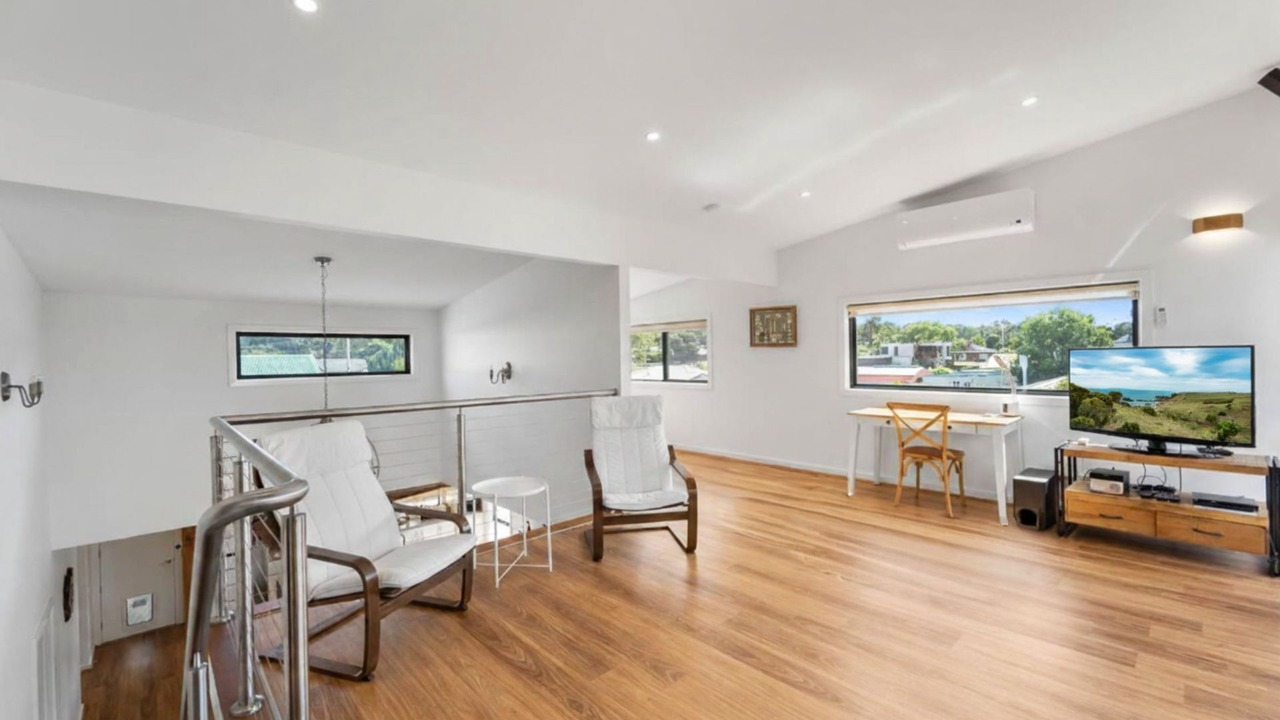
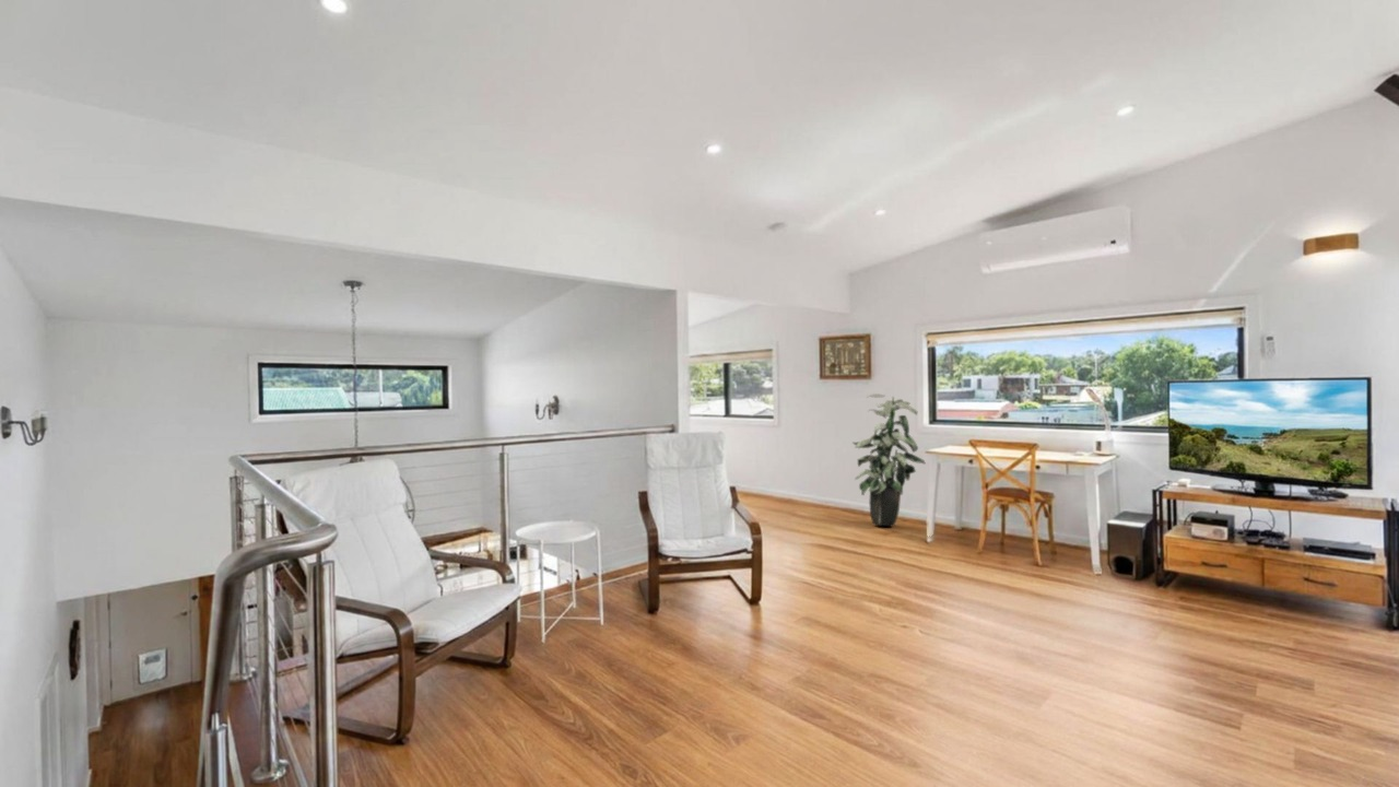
+ indoor plant (884, 459)
